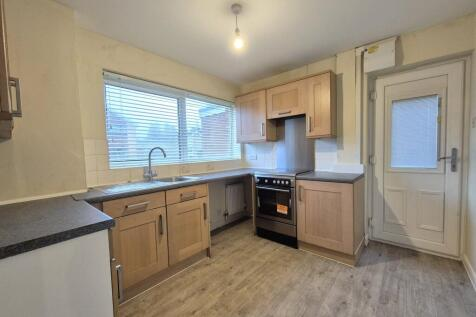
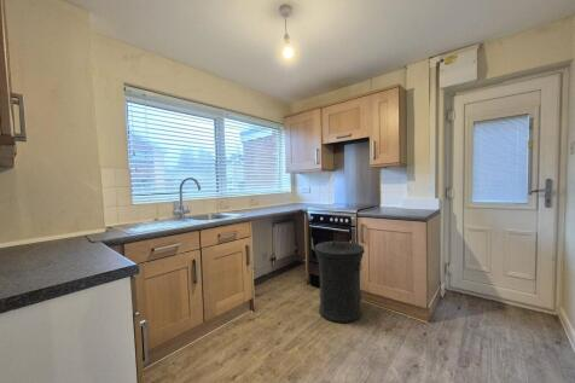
+ trash can (338, 277)
